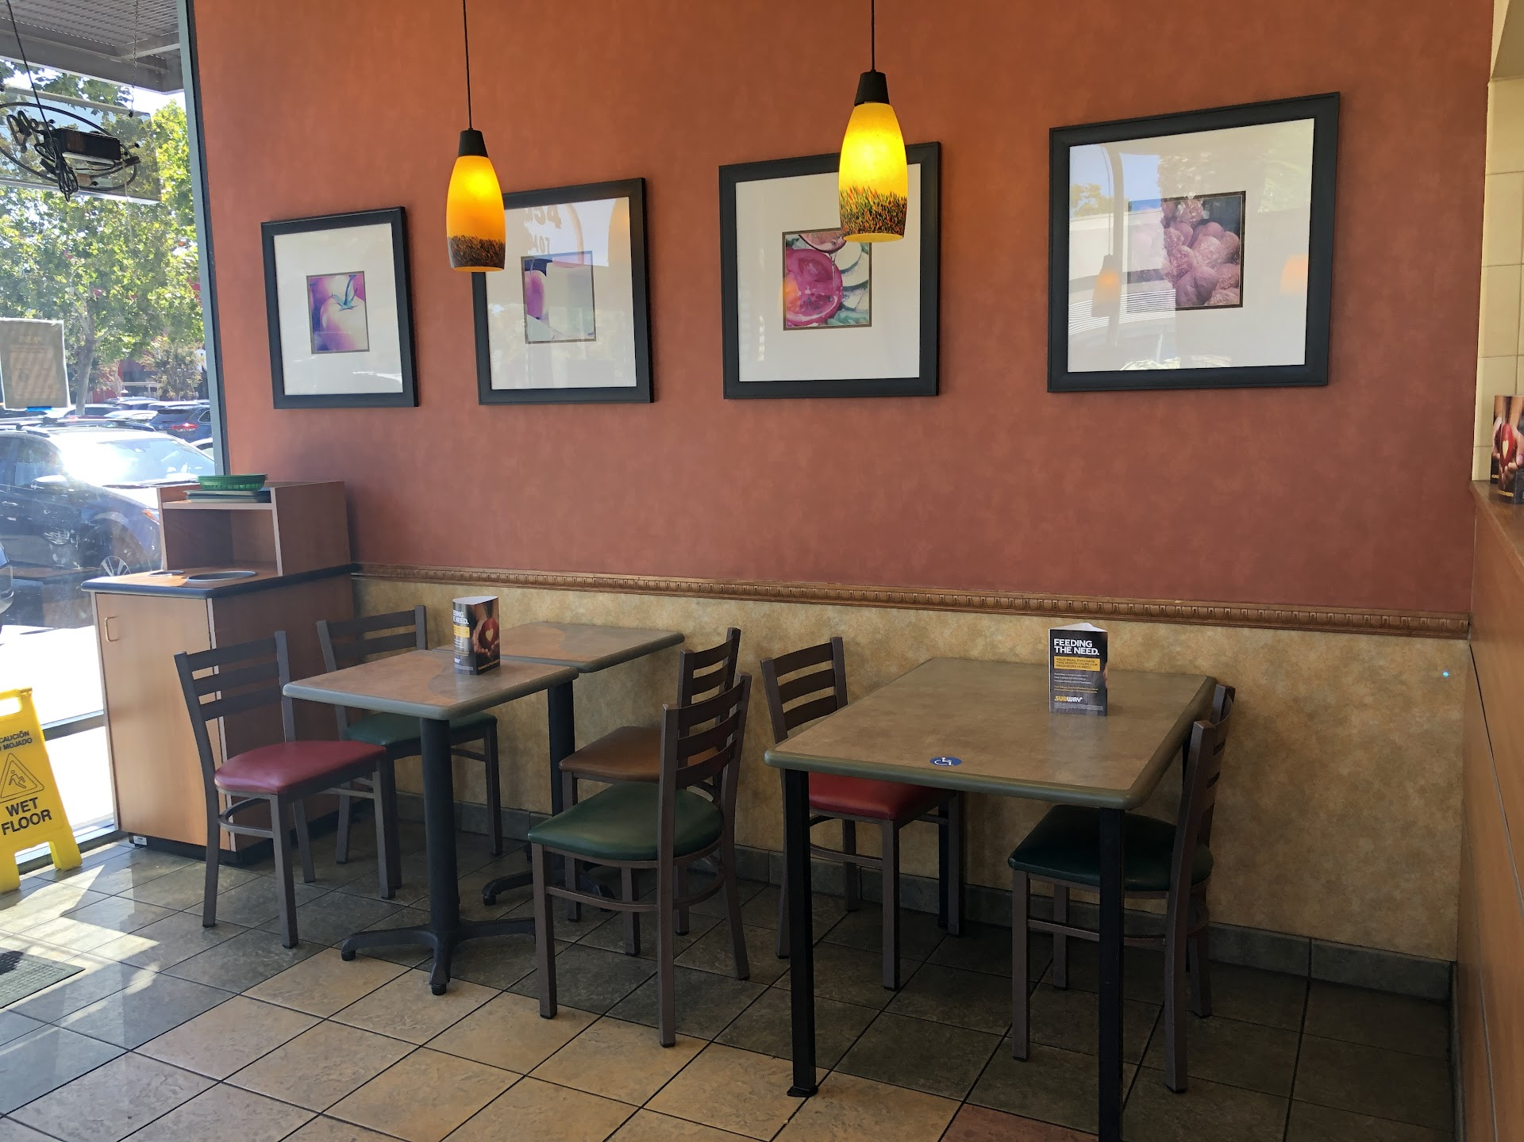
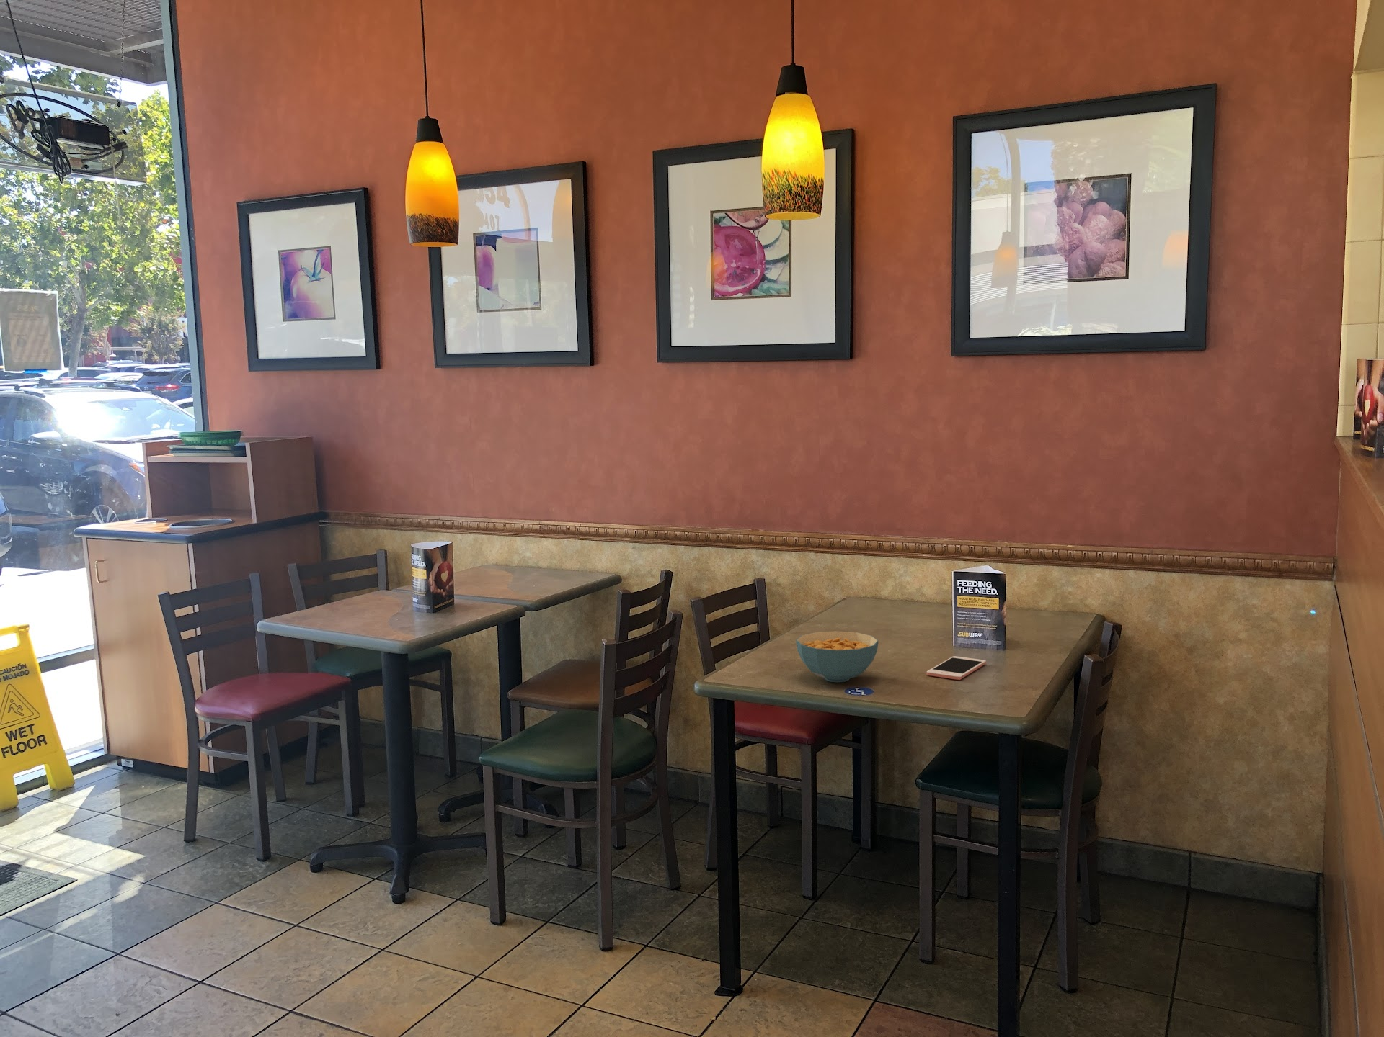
+ cell phone (957, 668)
+ cereal bowl (837, 660)
